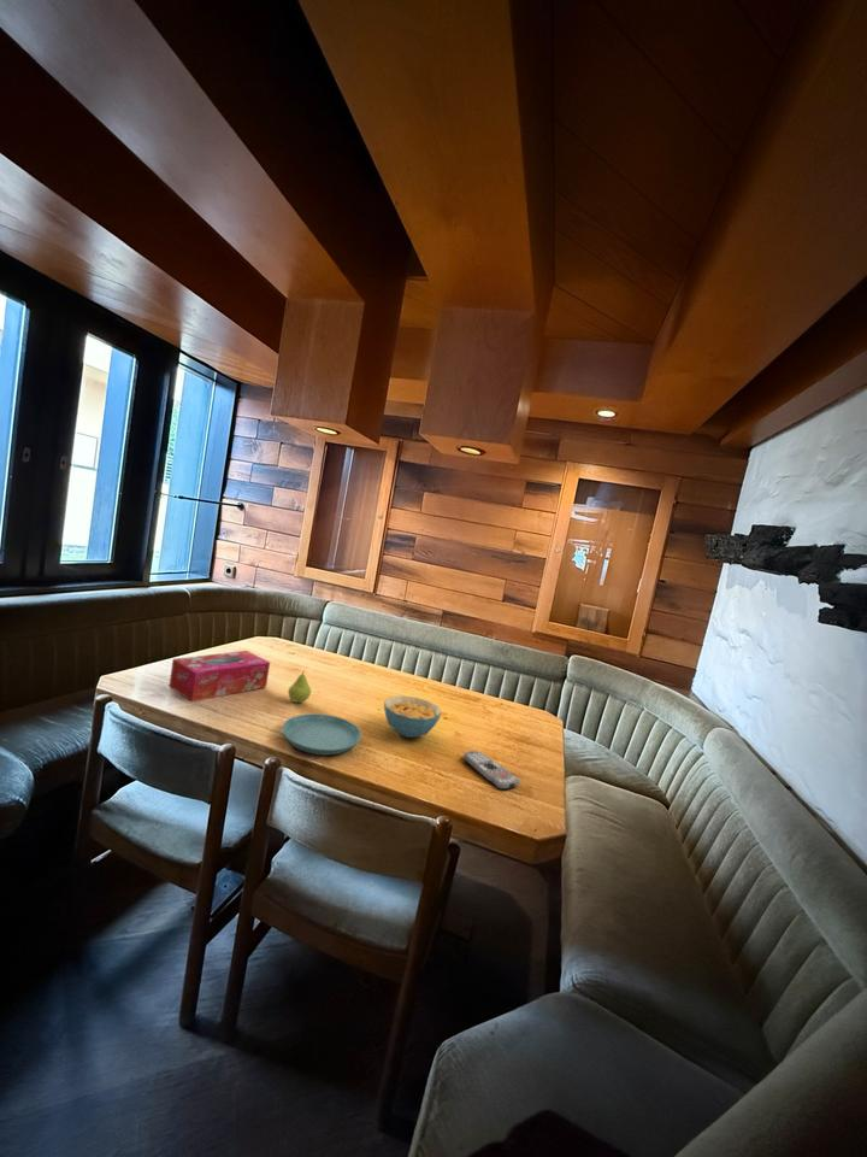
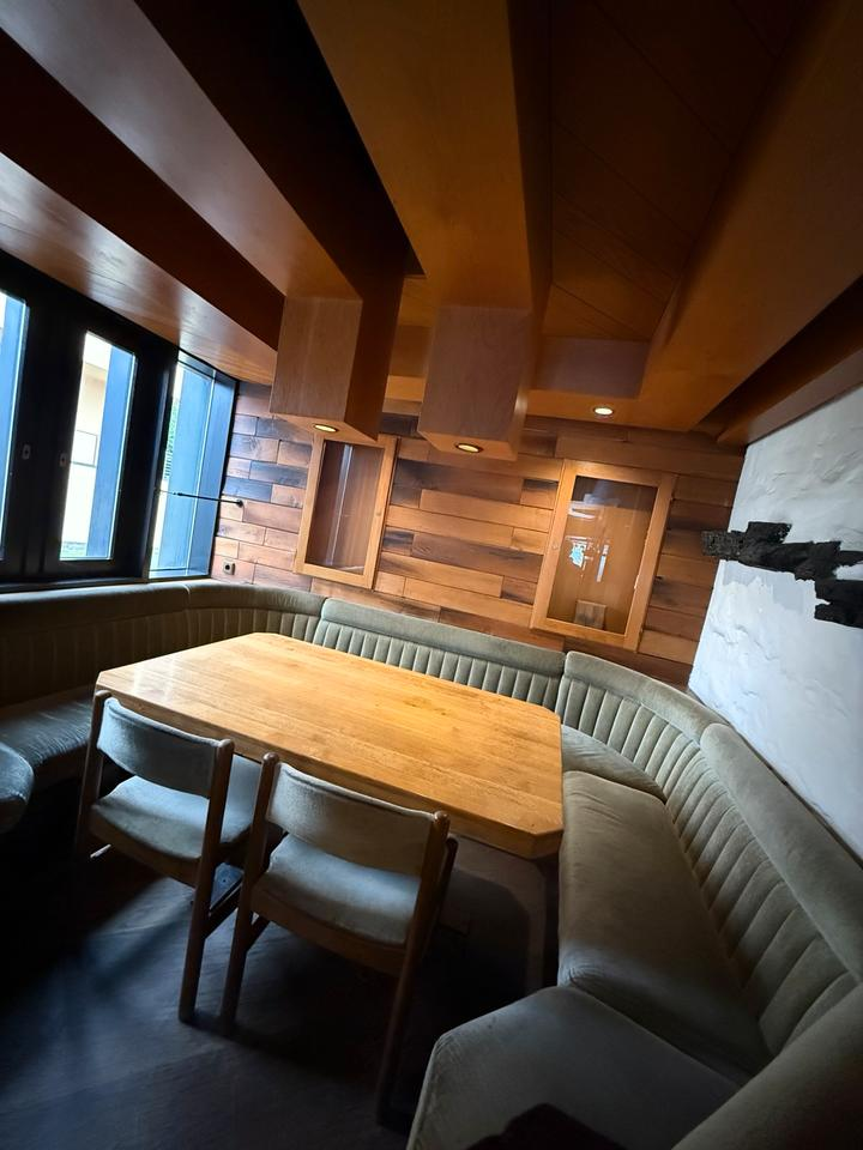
- fruit (300, 686)
- remote control (489, 769)
- tissue box (222, 674)
- cereal bowl (409, 720)
- saucer (322, 734)
